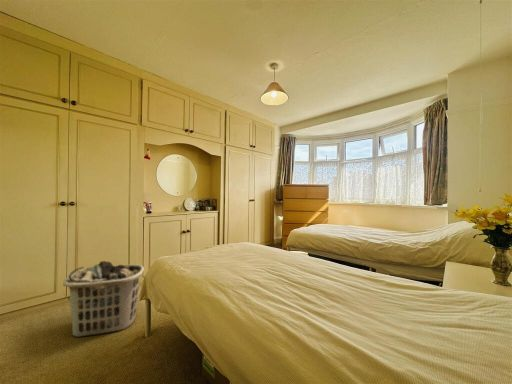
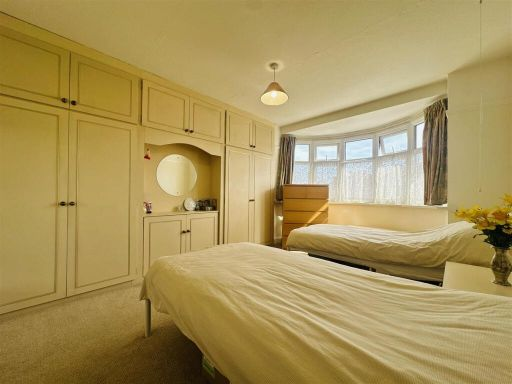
- clothes hamper (107, 293)
